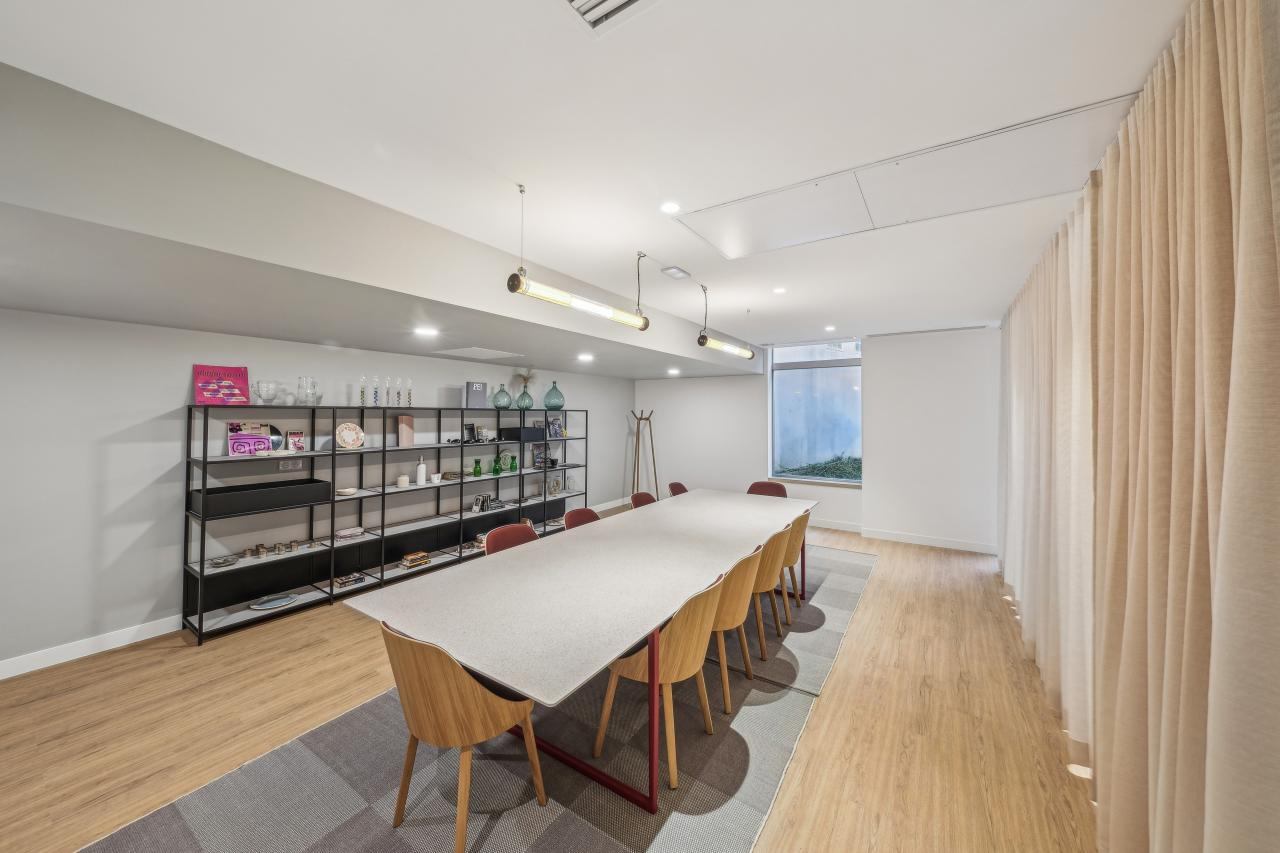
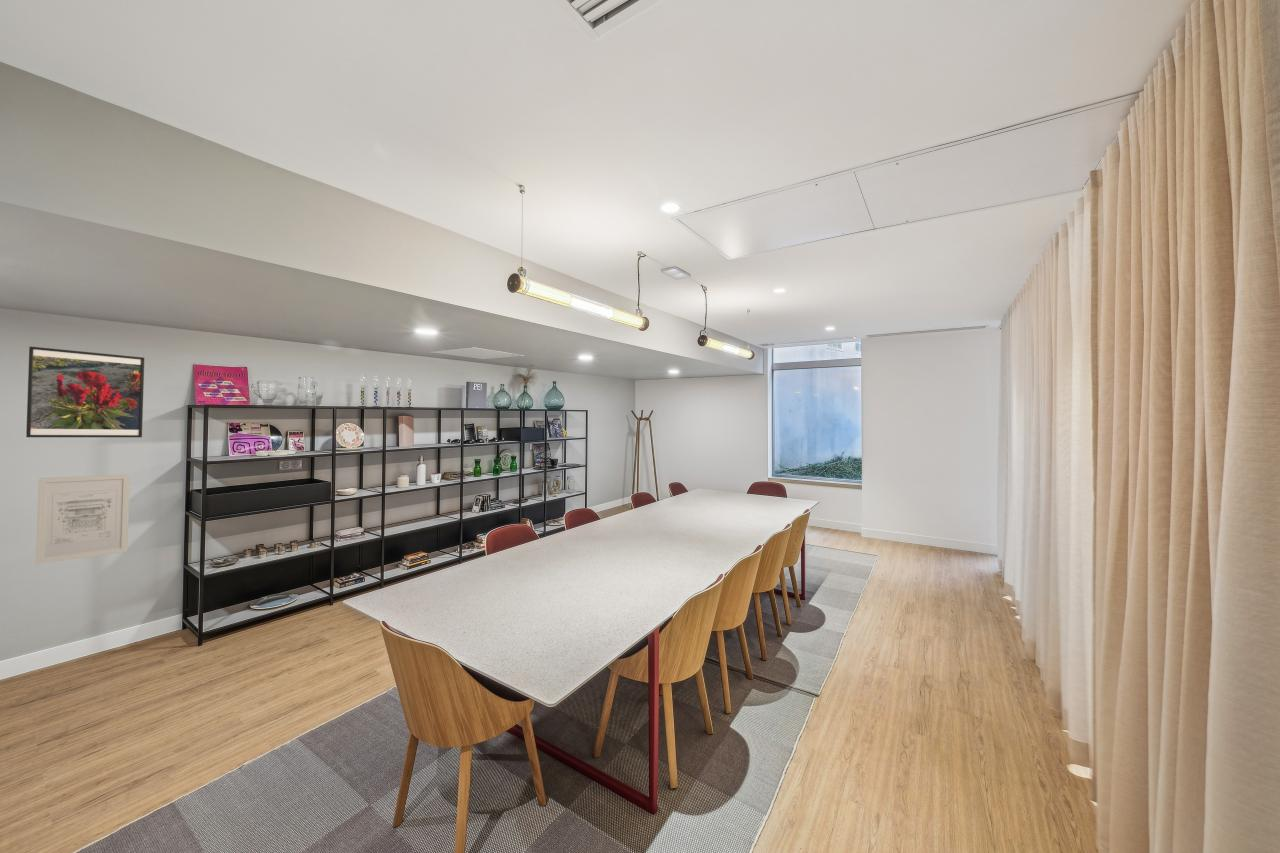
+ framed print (89, 394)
+ wall art (85, 516)
